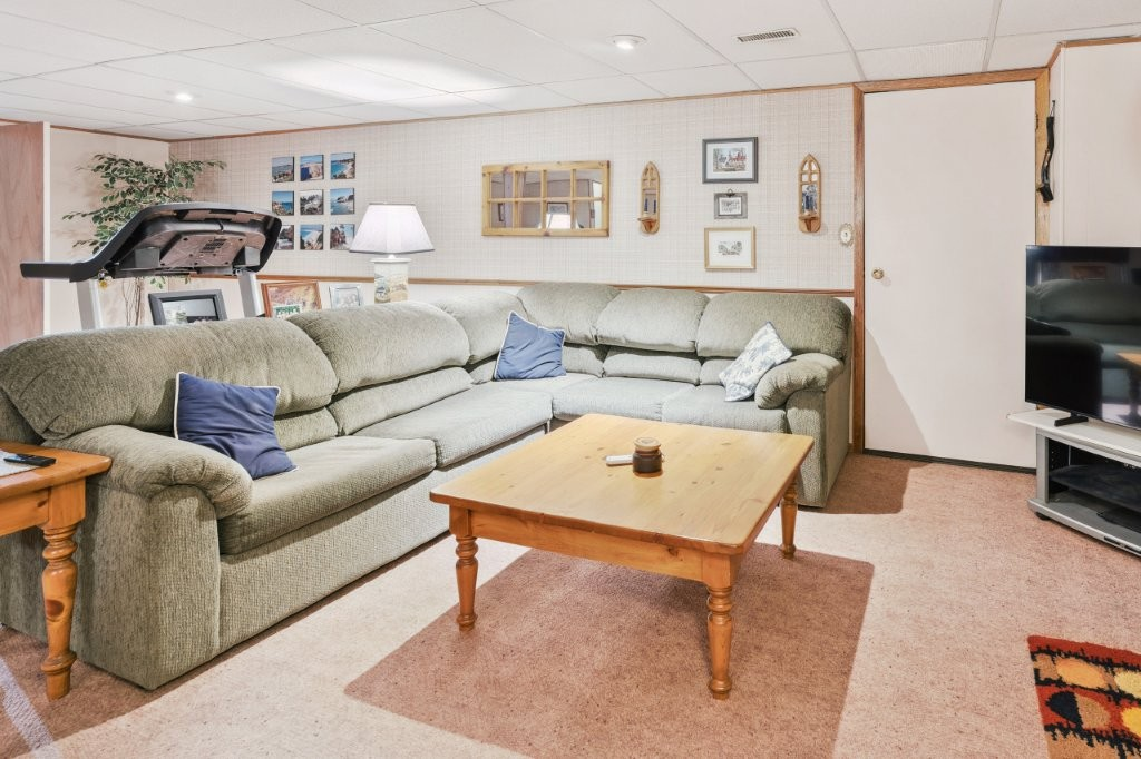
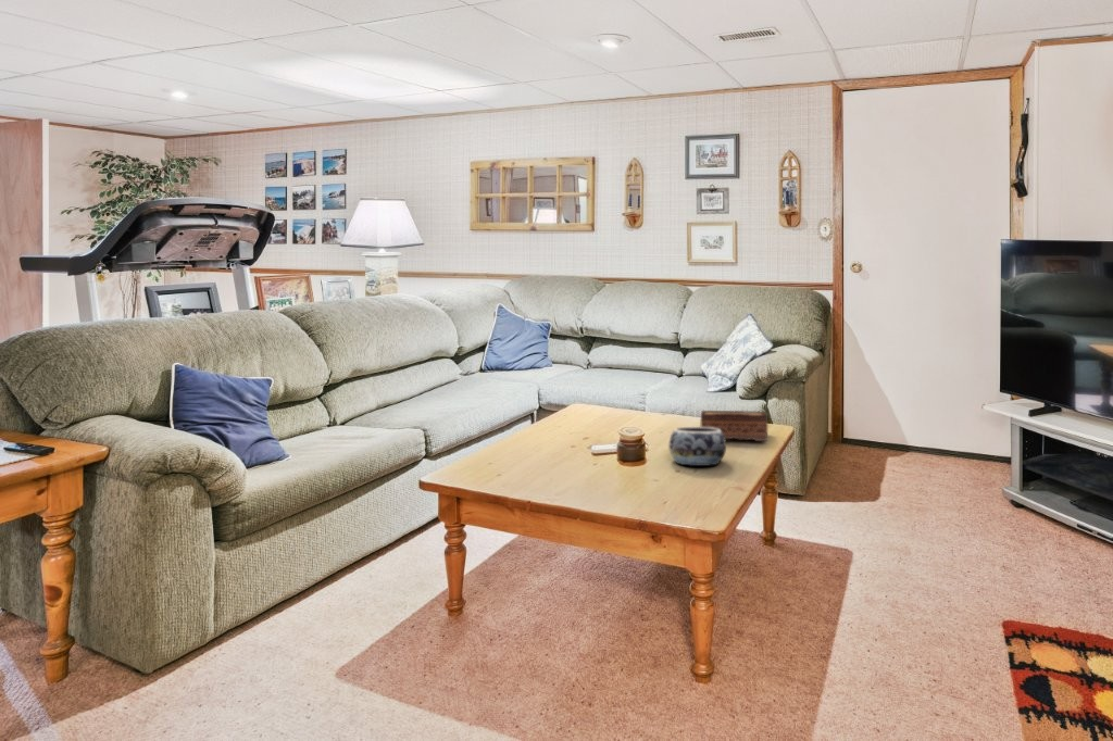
+ tissue box (733, 425)
+ decorative bowl (697, 445)
